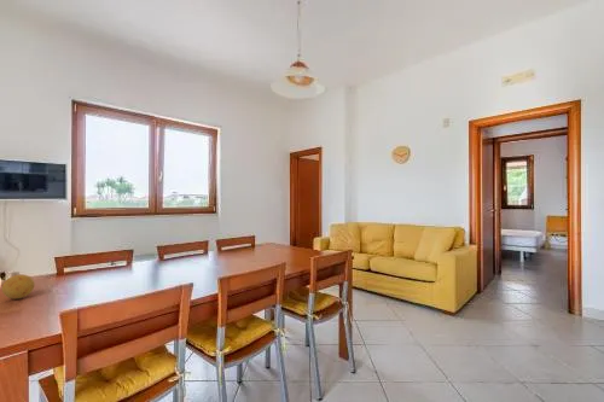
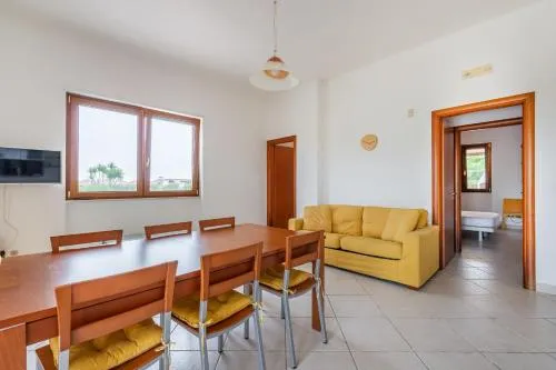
- fruit (18, 286)
